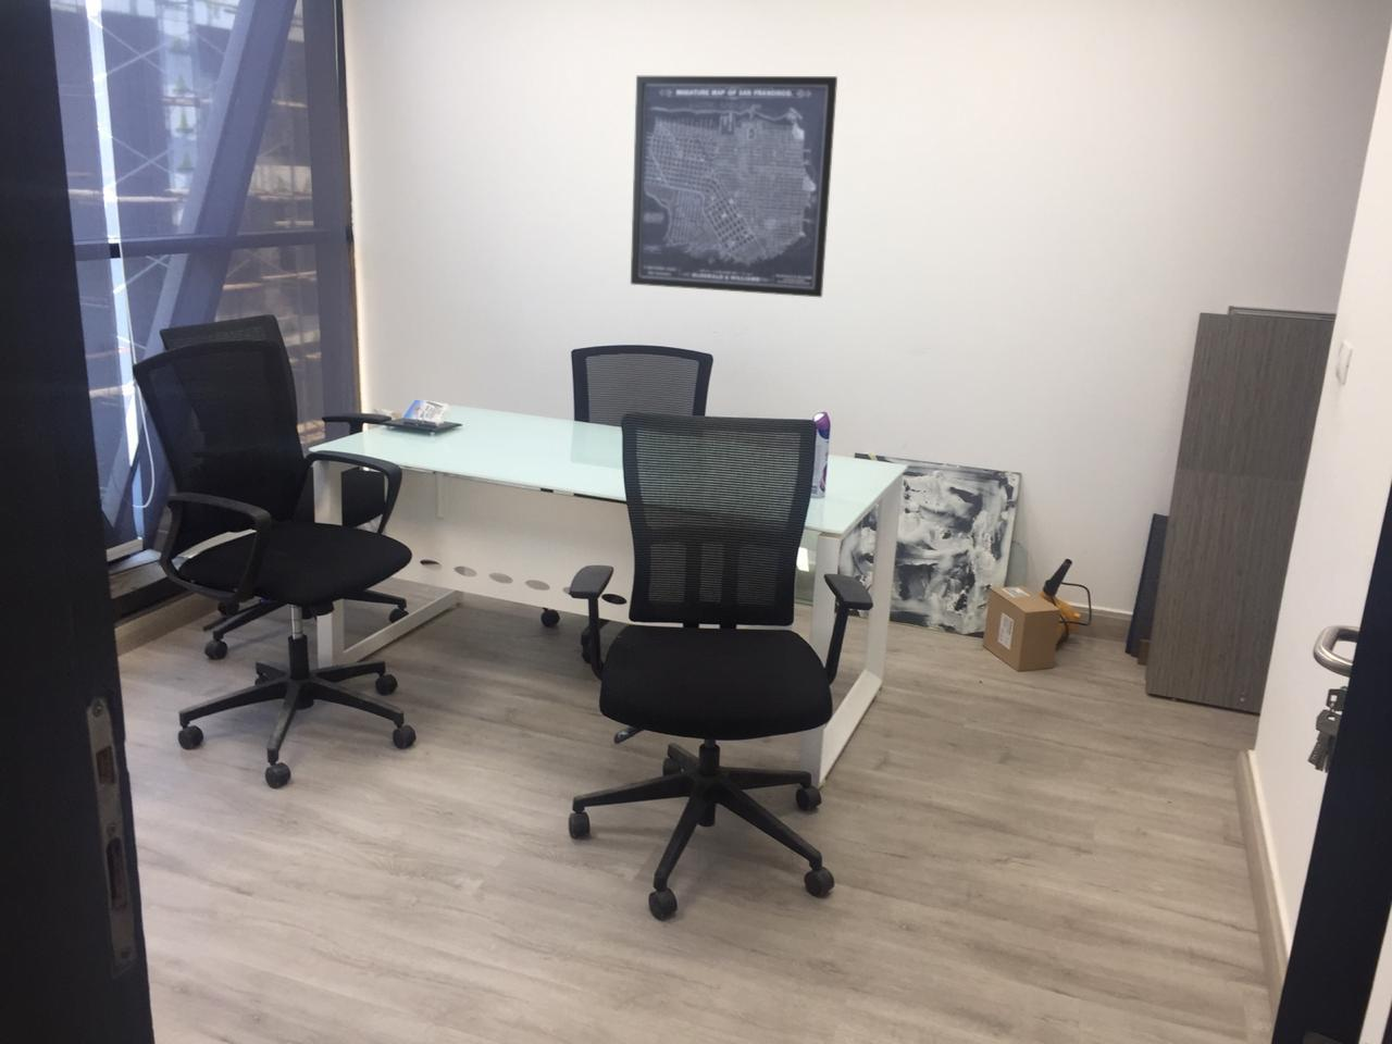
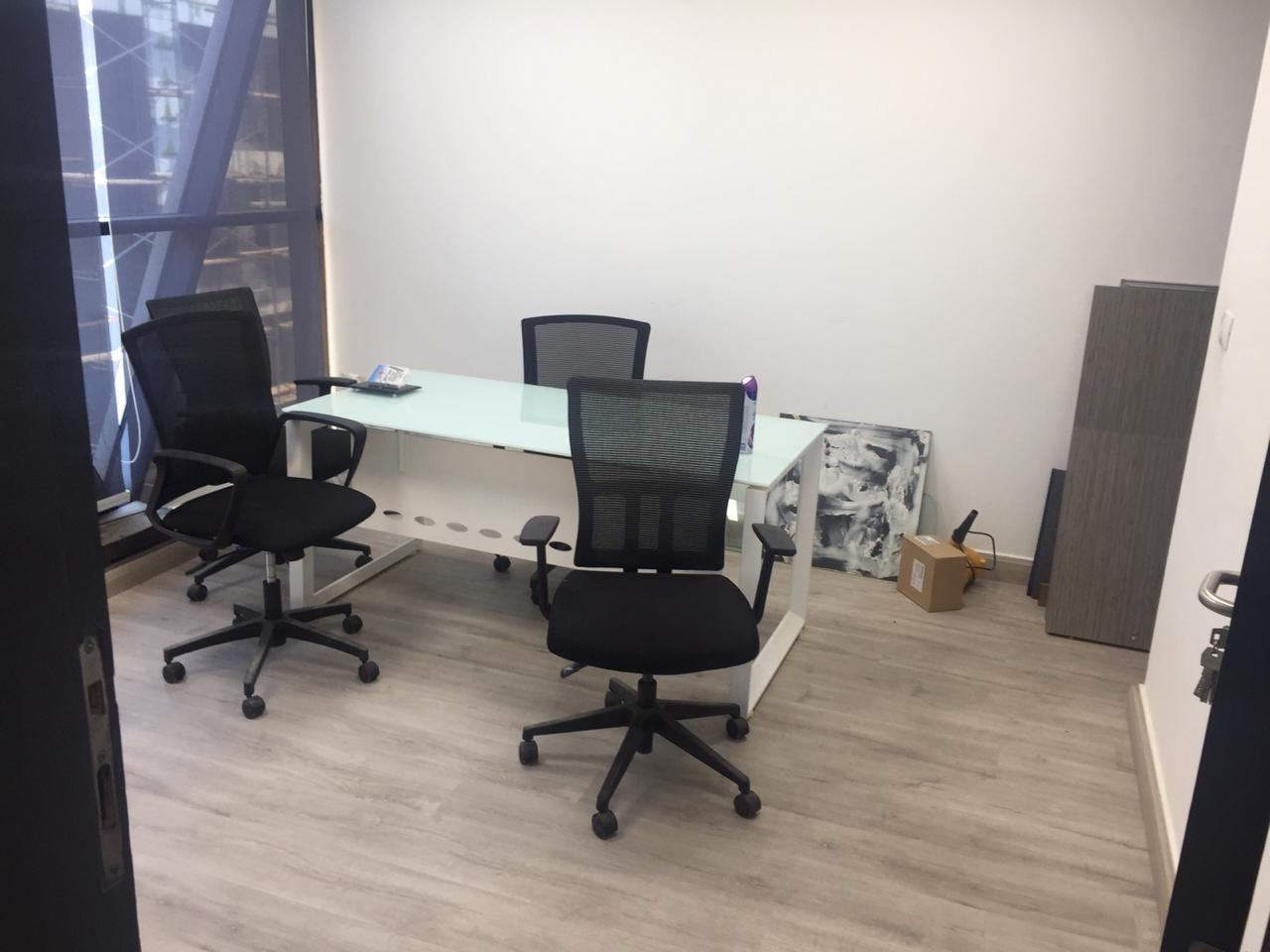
- wall art (729, 185)
